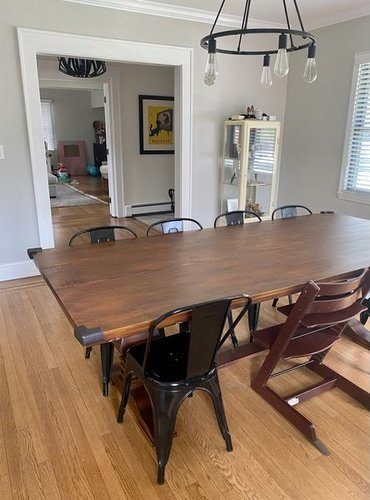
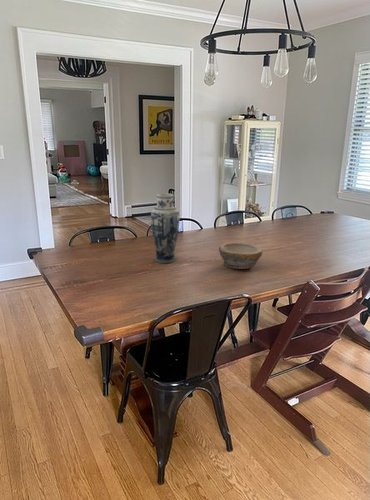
+ vase (165, 228)
+ bowl (239, 256)
